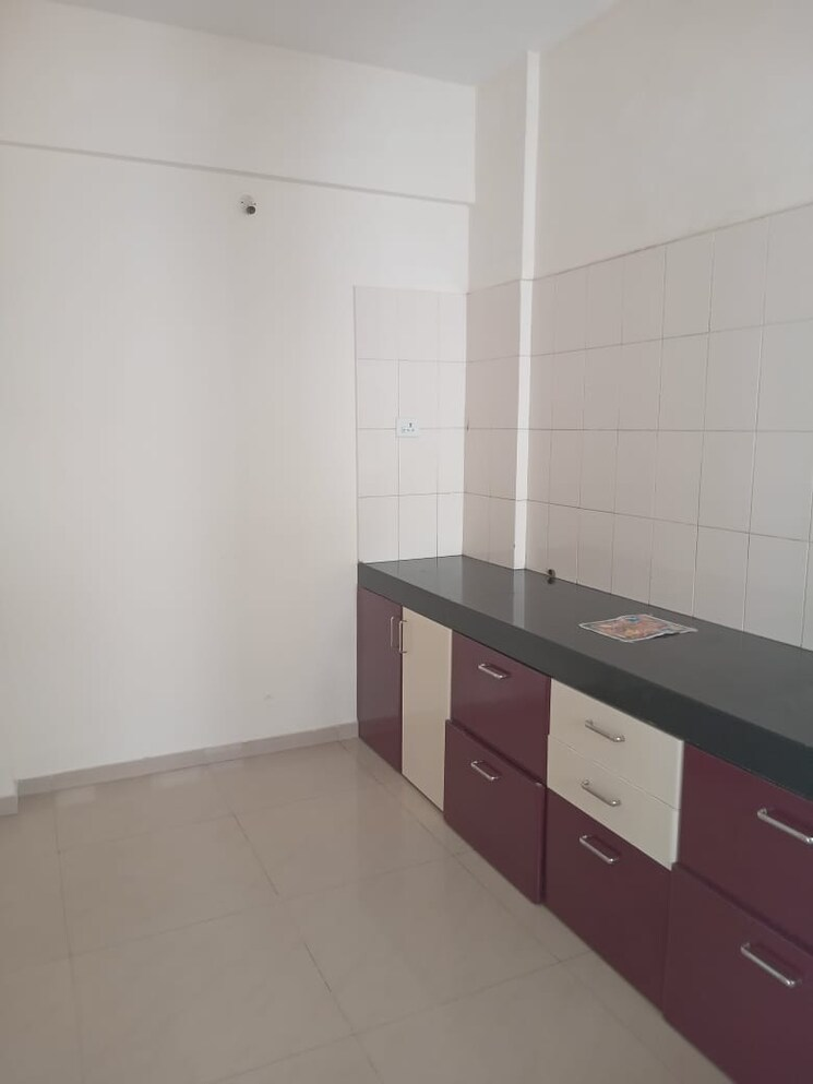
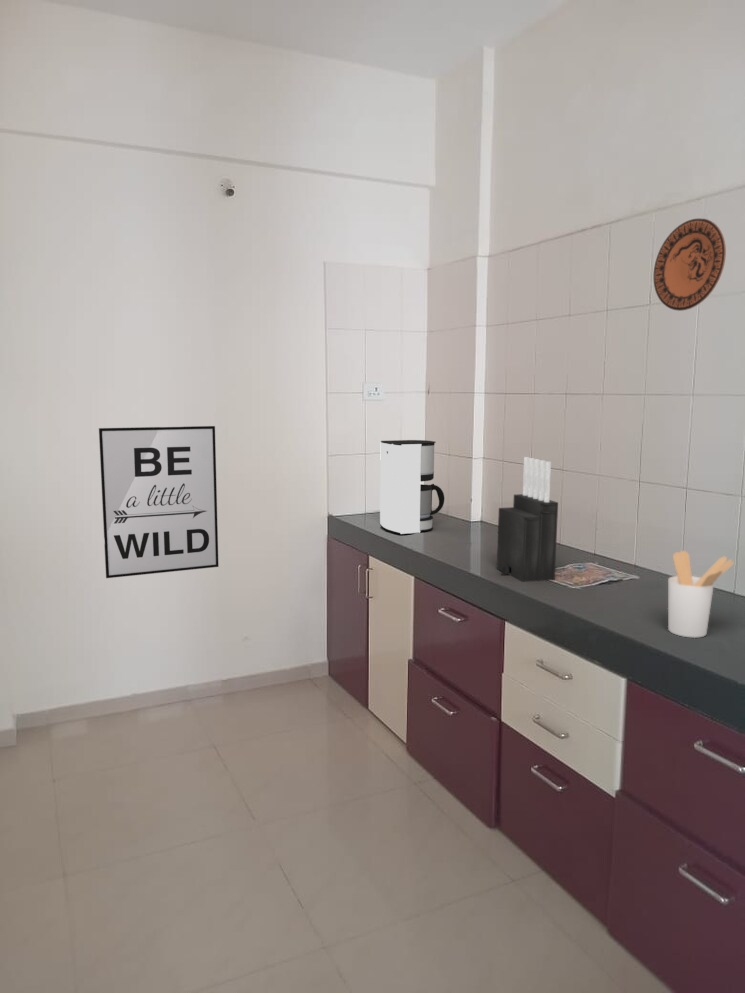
+ knife block (523, 517)
+ coffee maker (415, 485)
+ utensil holder (700, 593)
+ decorative plate (688, 265)
+ wall art (161, 500)
